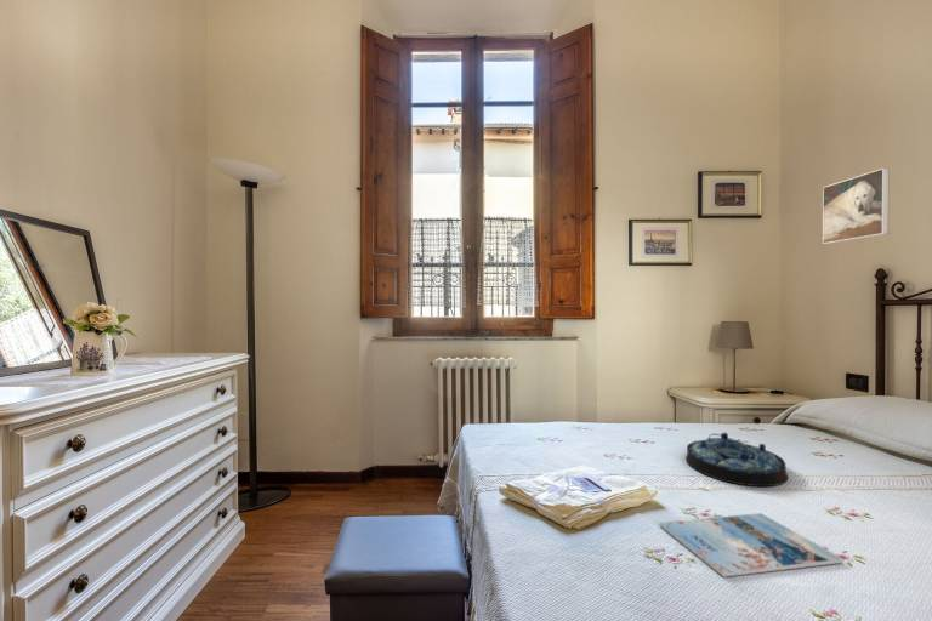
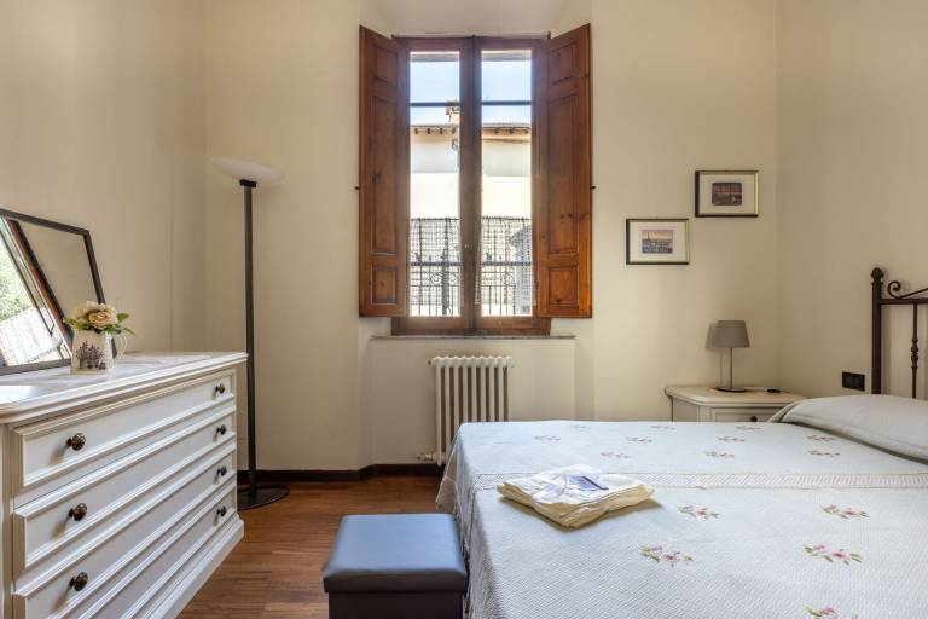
- serving tray (733, 454)
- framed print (853, 209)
- magazine (744, 541)
